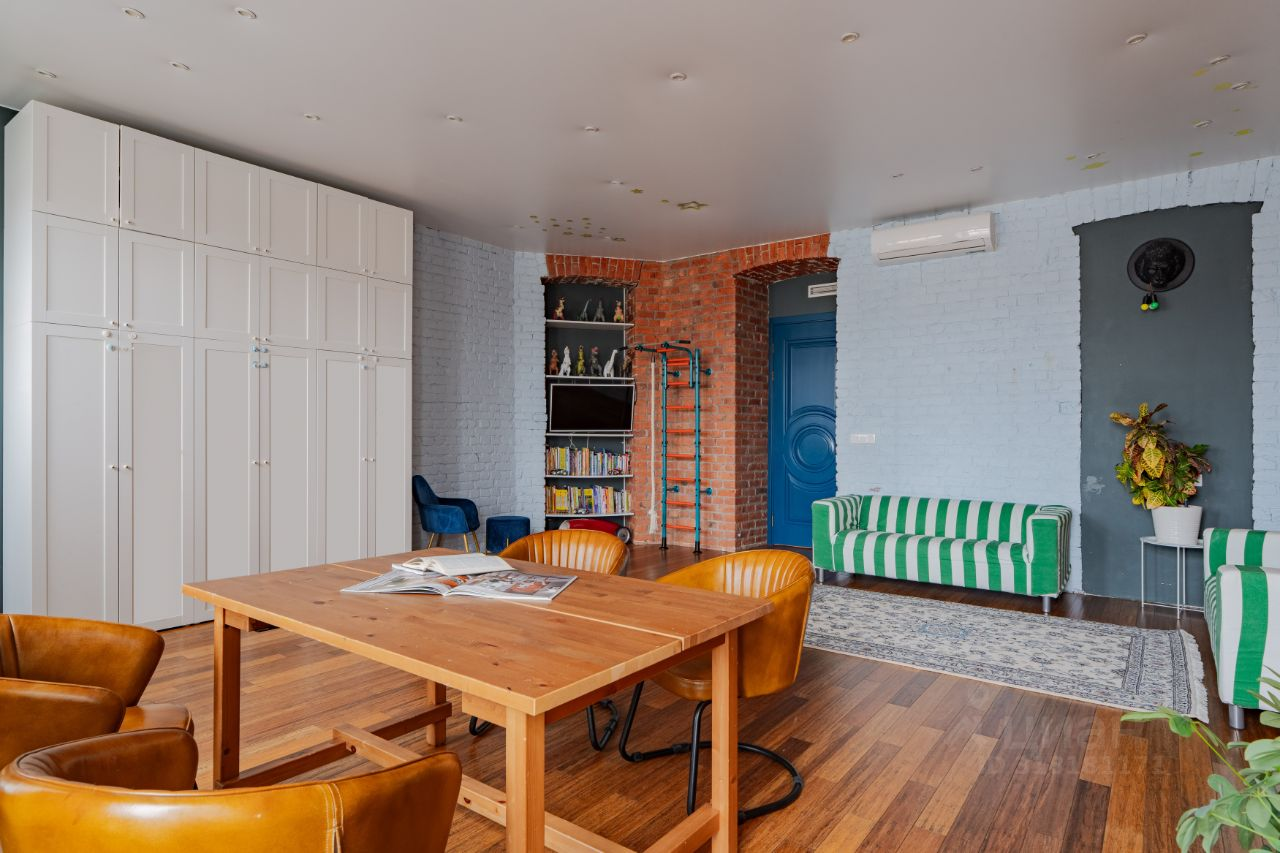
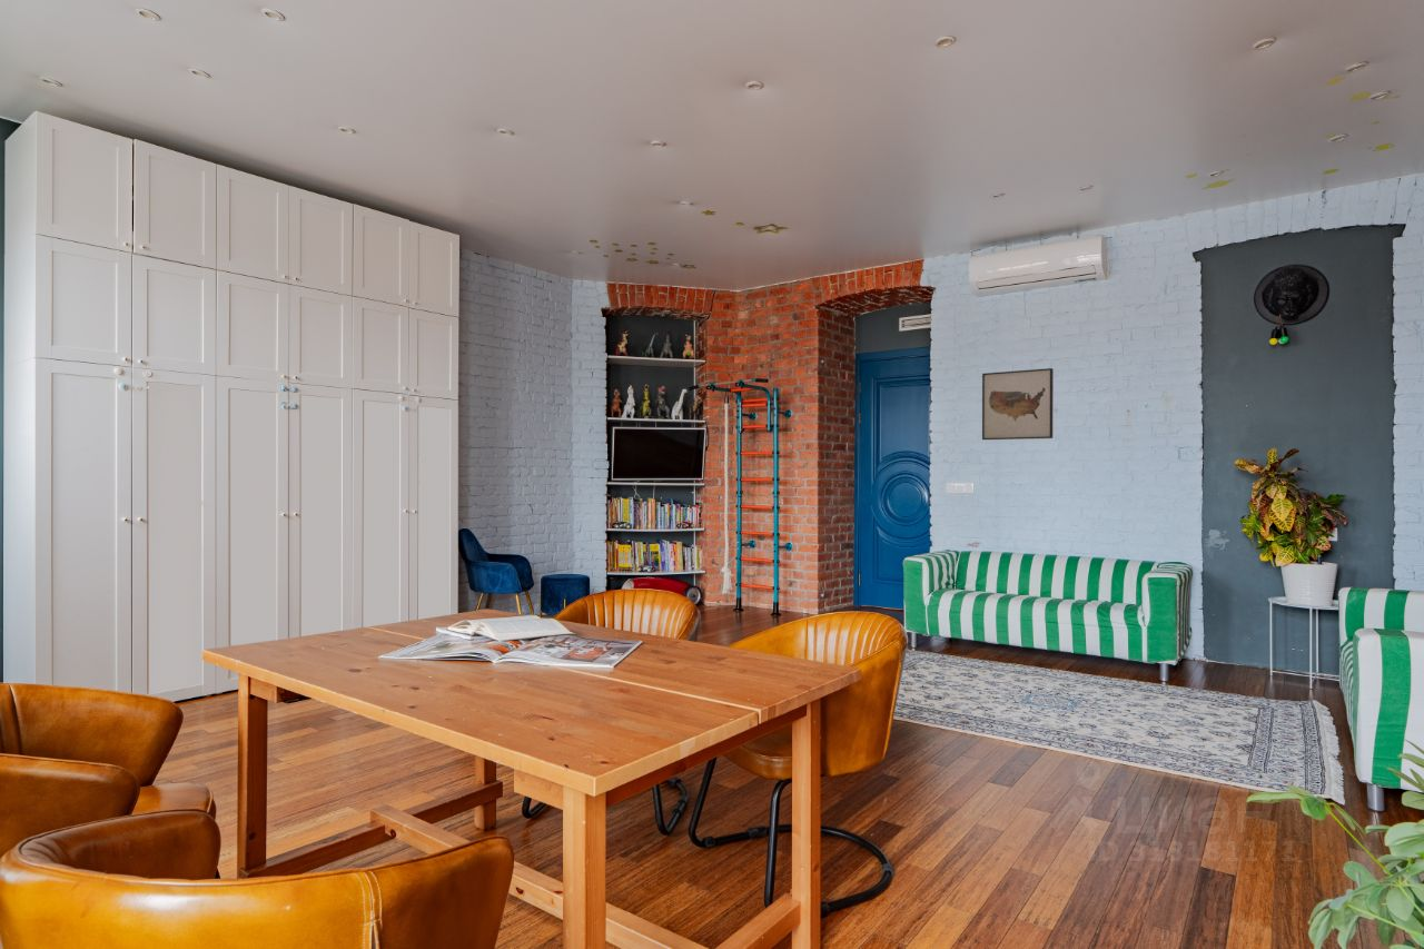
+ wall art (1016, 405)
